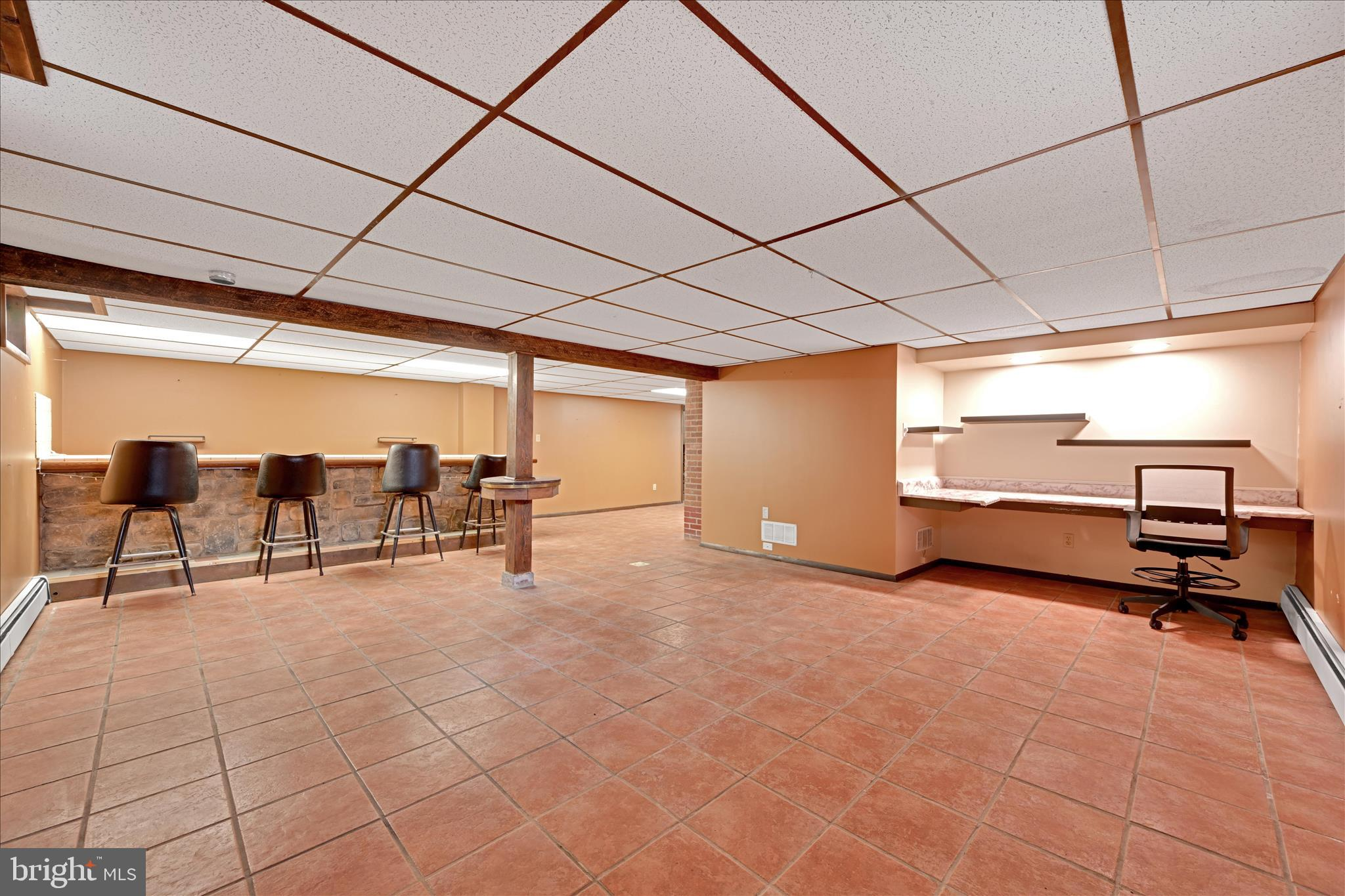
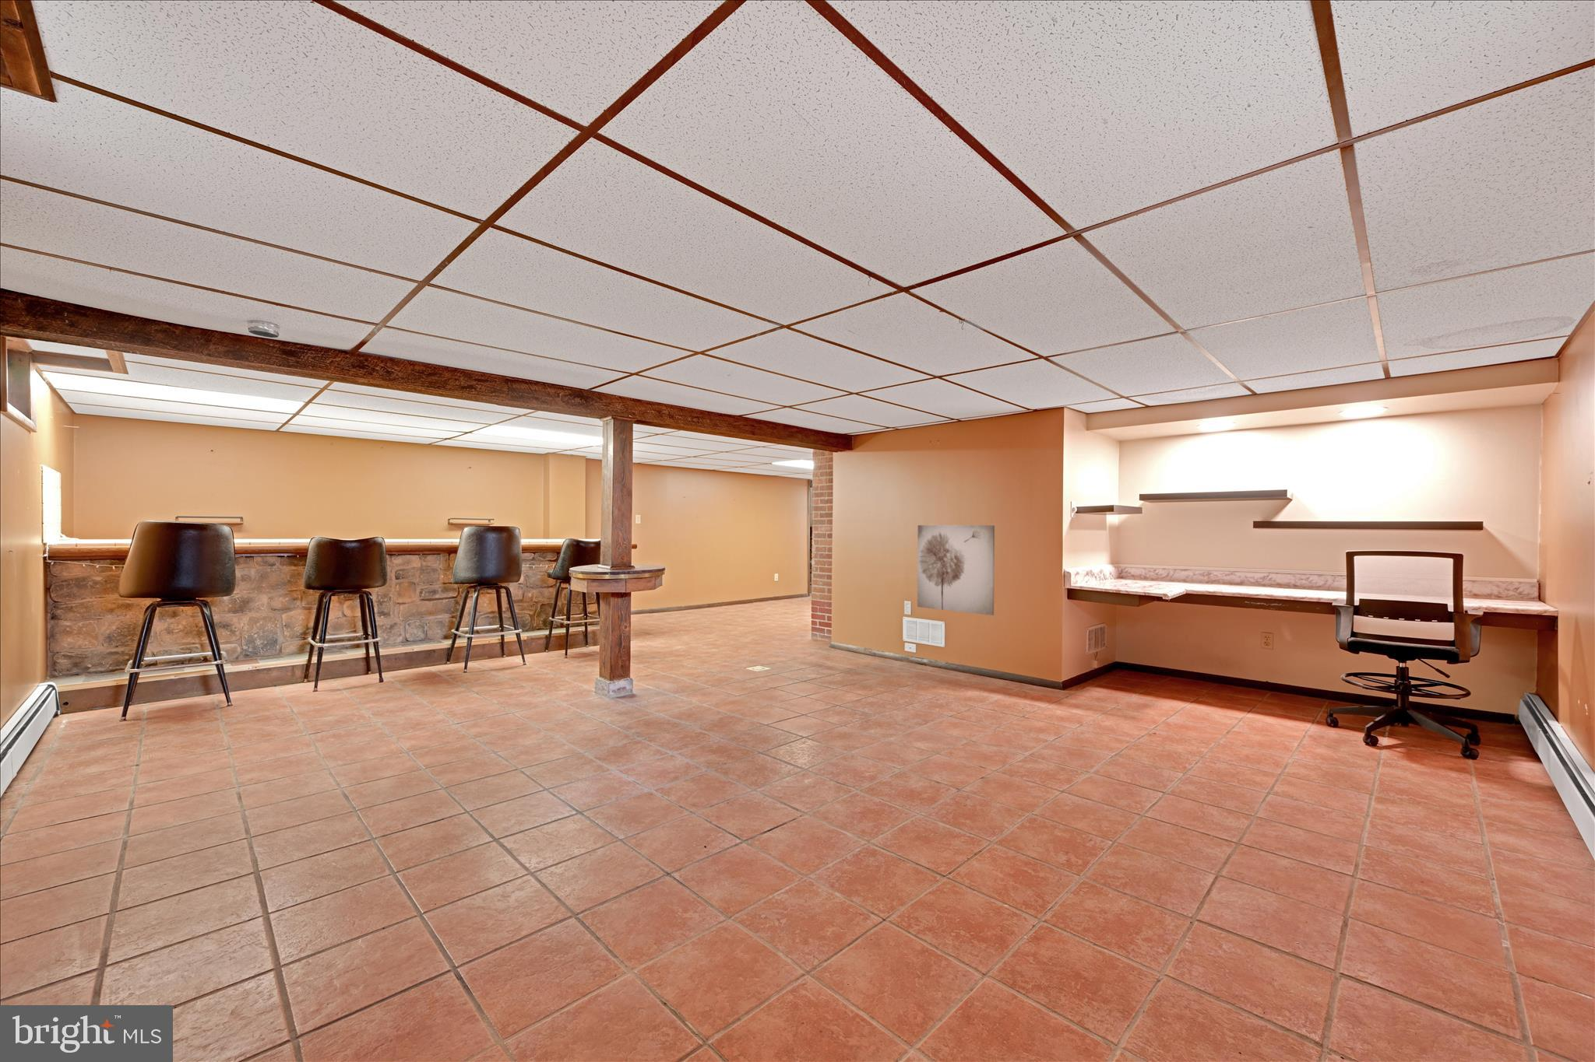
+ wall art (955, 568)
